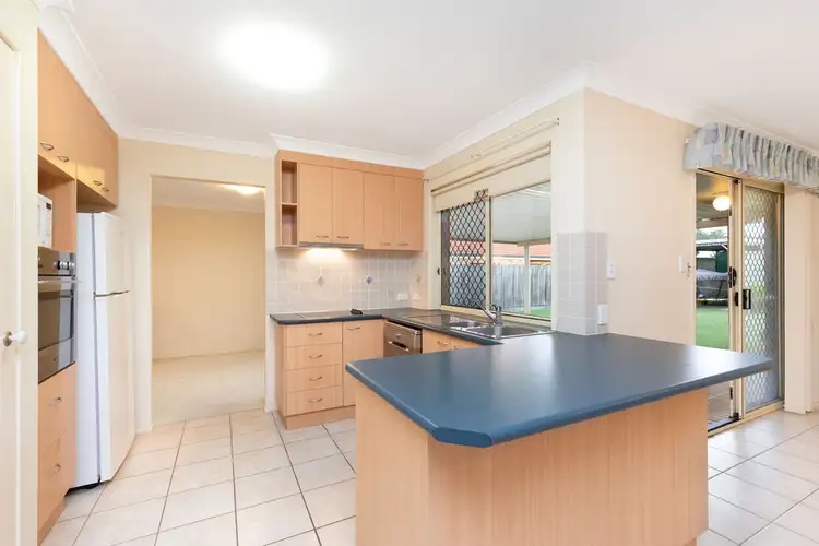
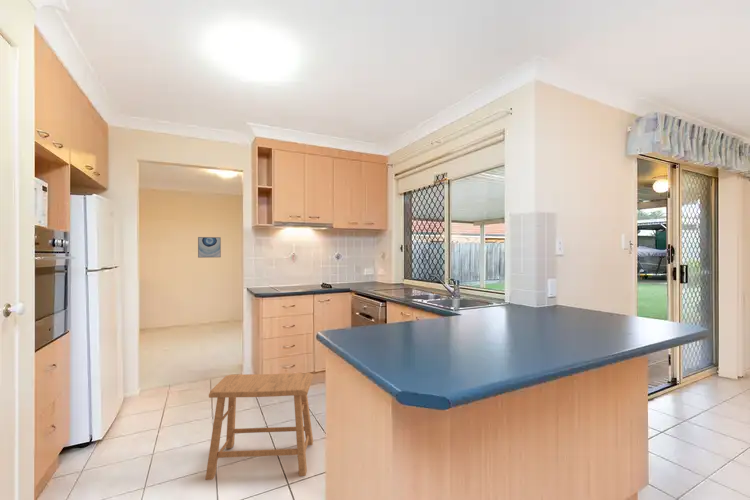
+ stool (264, 428)
+ wall art (209, 247)
